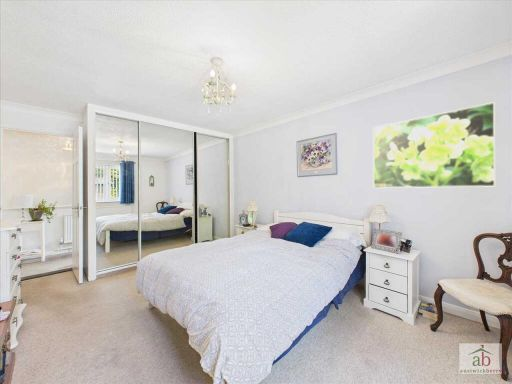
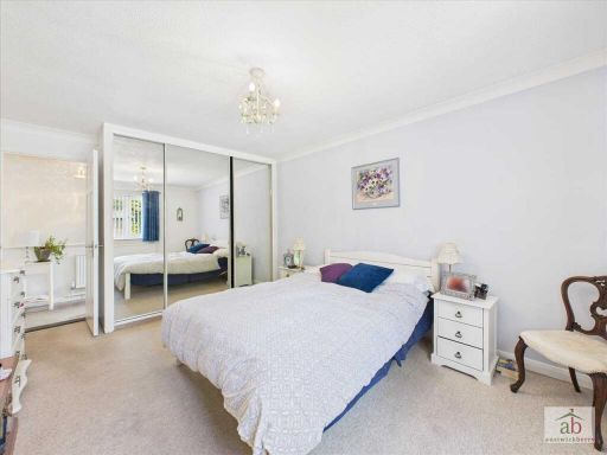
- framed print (424, 152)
